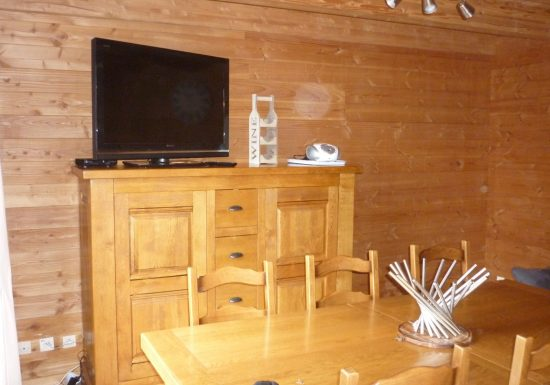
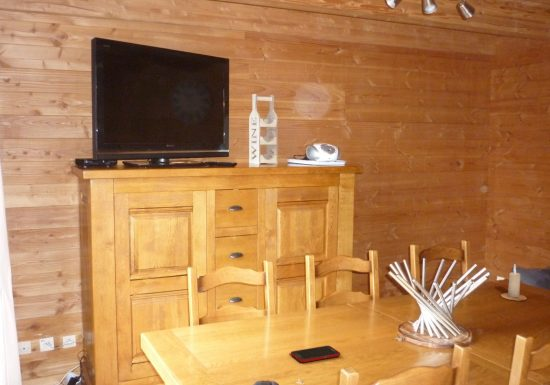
+ candle (514, 280)
+ cell phone (315, 353)
